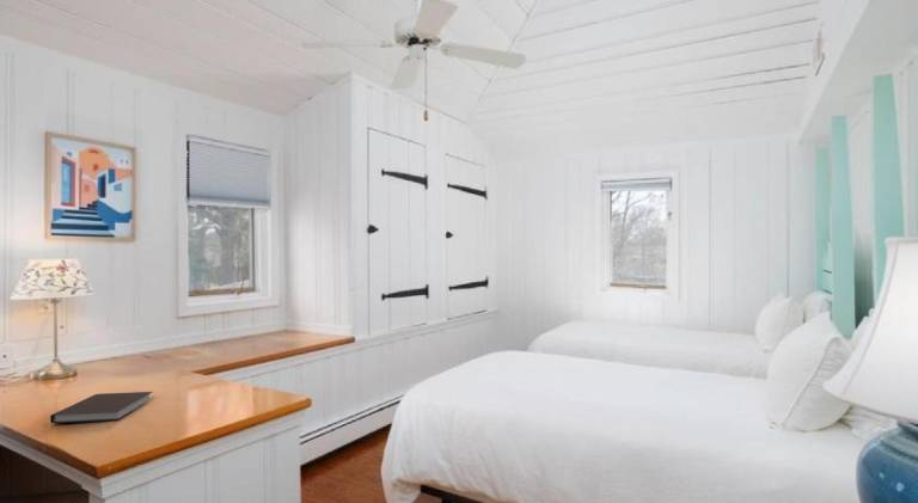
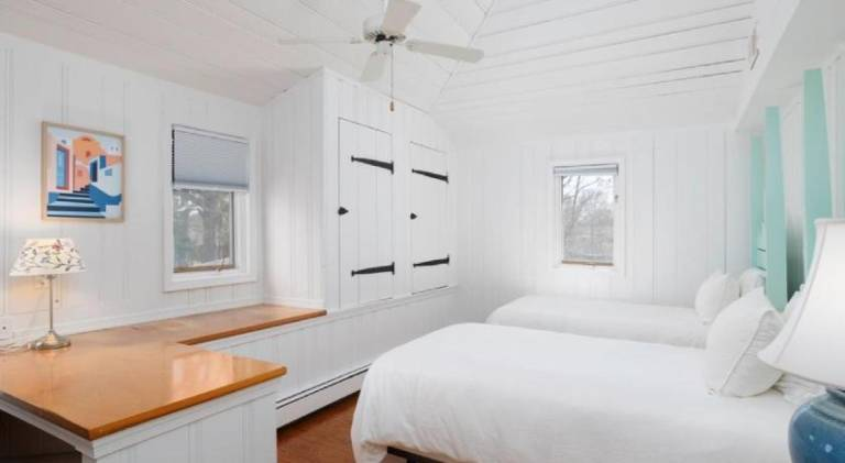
- notebook (105, 406)
